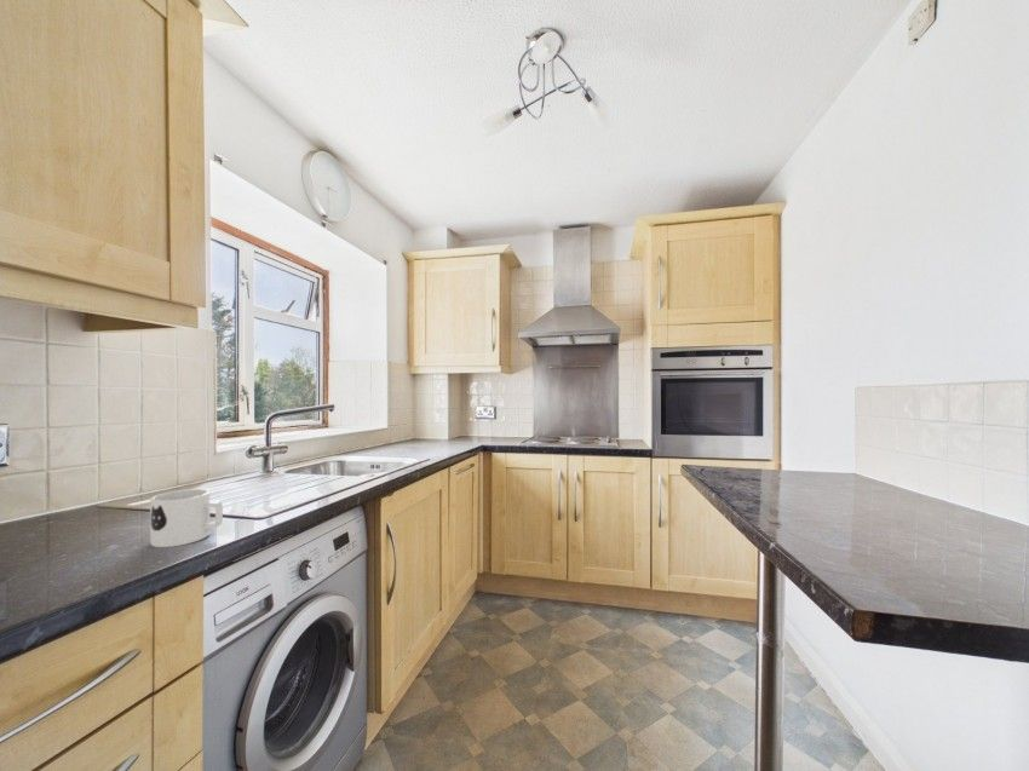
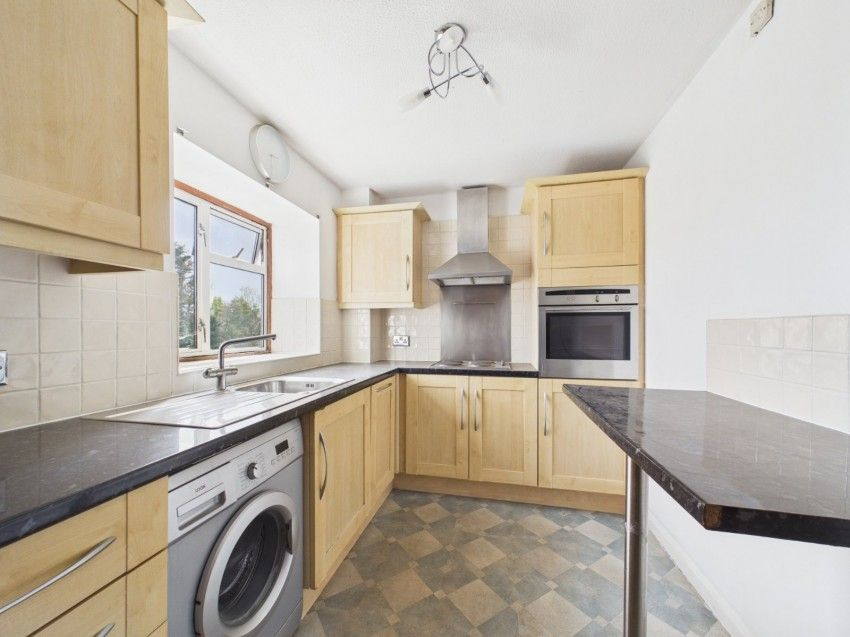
- mug (188, 514)
